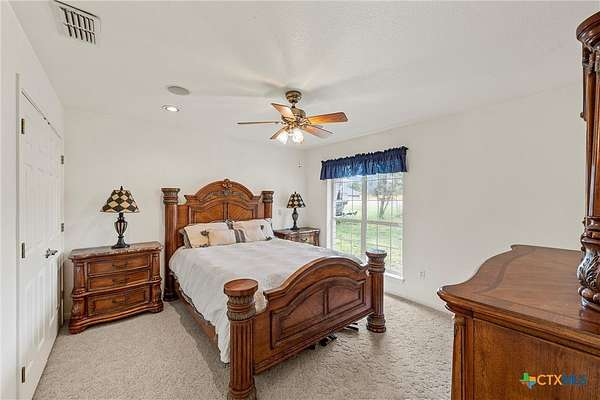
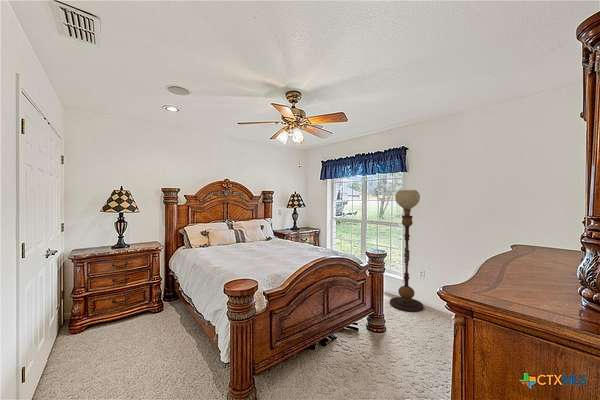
+ floor lamp (406, 247)
